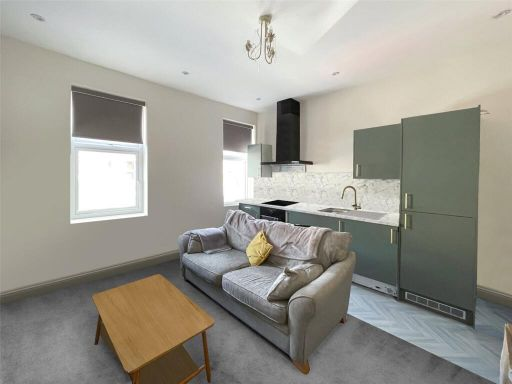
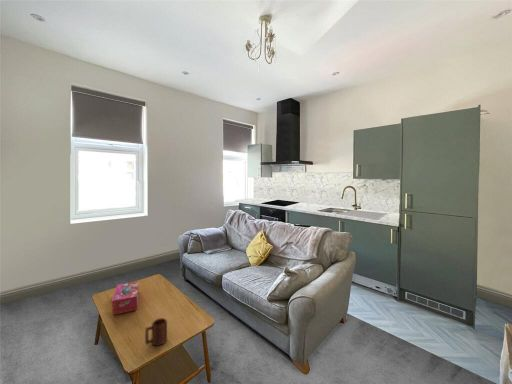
+ mug (156, 332)
+ tissue box (126, 296)
